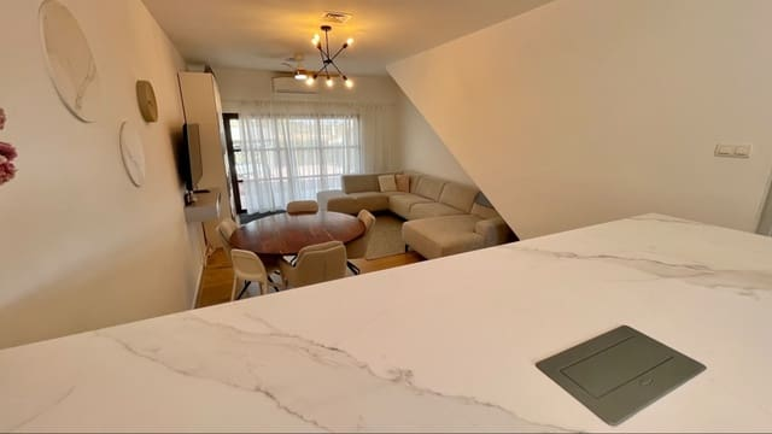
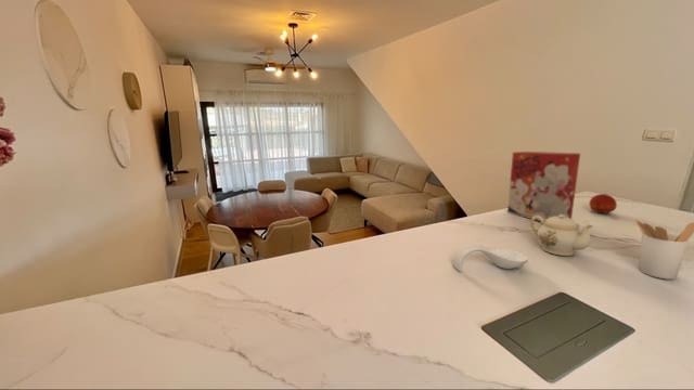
+ cereal box (540, 185)
+ fruit (602, 203)
+ utensil holder (657, 247)
+ spoon rest (490, 256)
+ teapot (557, 232)
